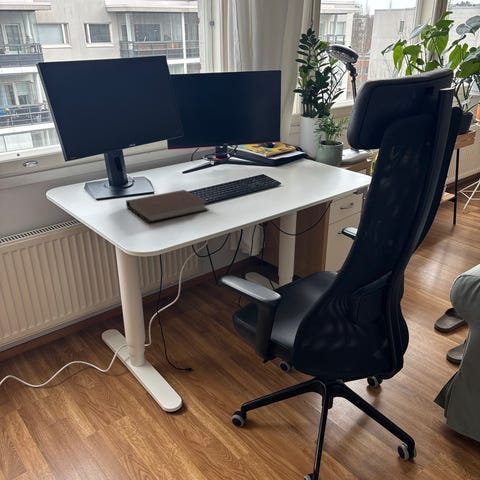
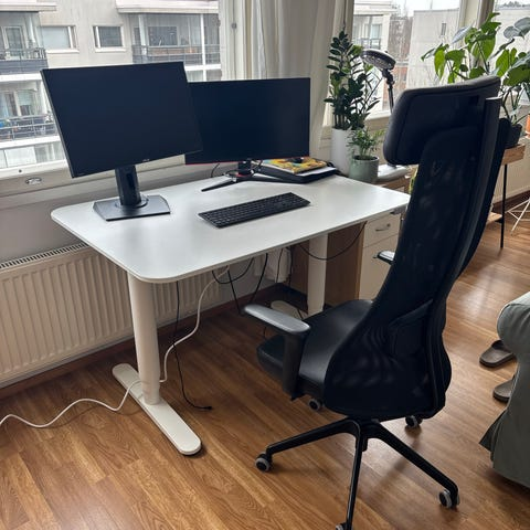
- notebook (167, 204)
